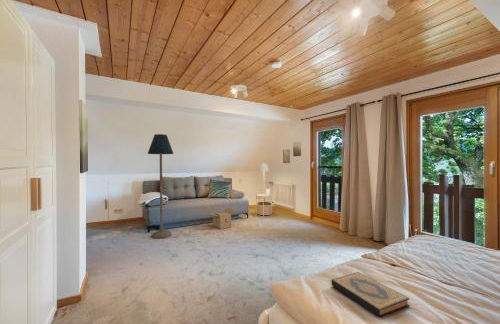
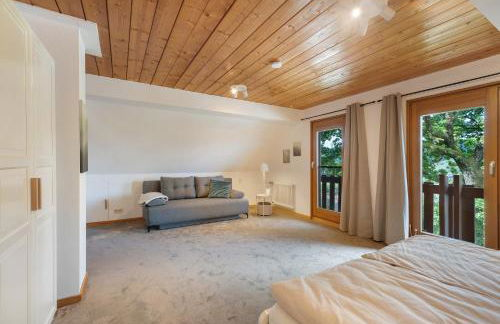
- hardback book (367, 291)
- floor lamp (161, 184)
- cardboard box (221, 218)
